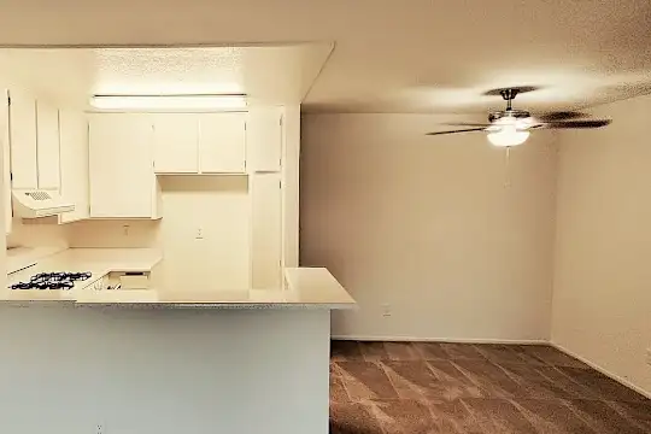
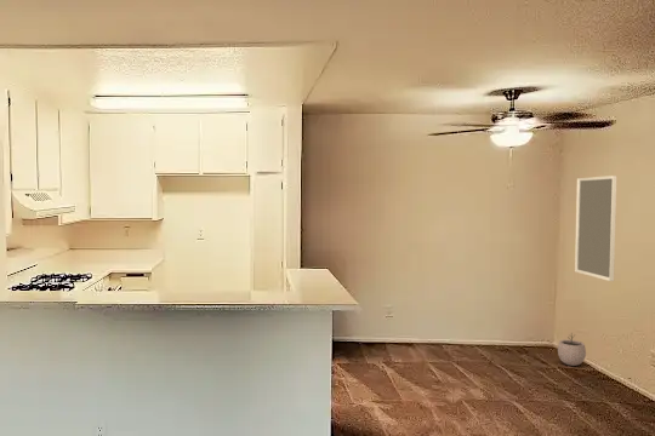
+ home mirror (594, 226)
+ plant pot (571, 348)
